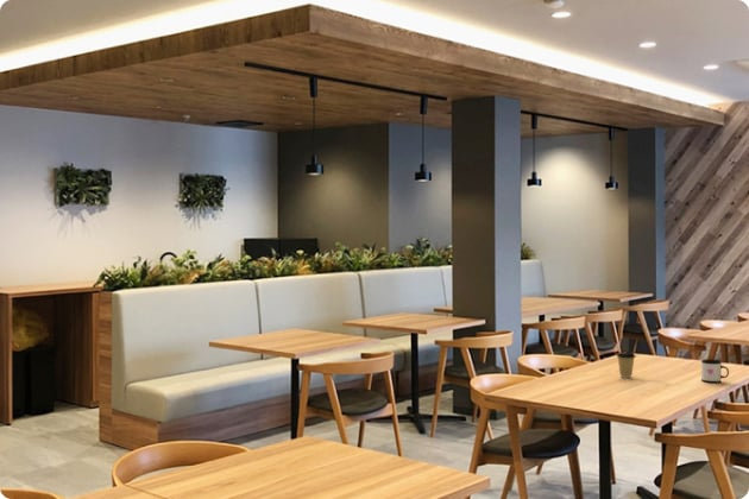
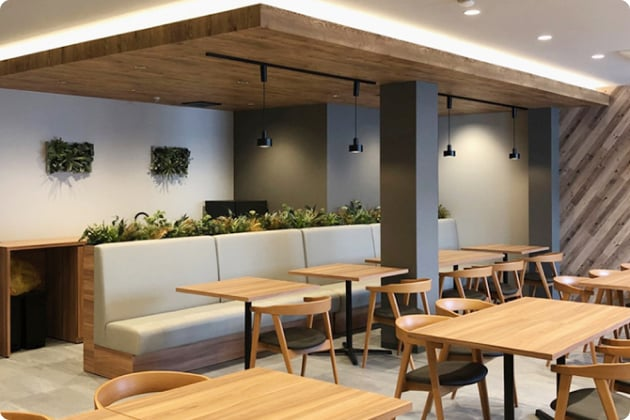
- mug (715, 371)
- coffee cup (625, 364)
